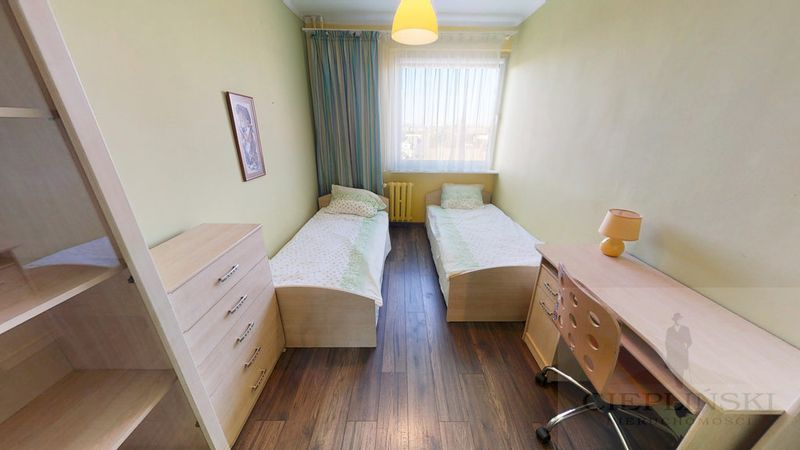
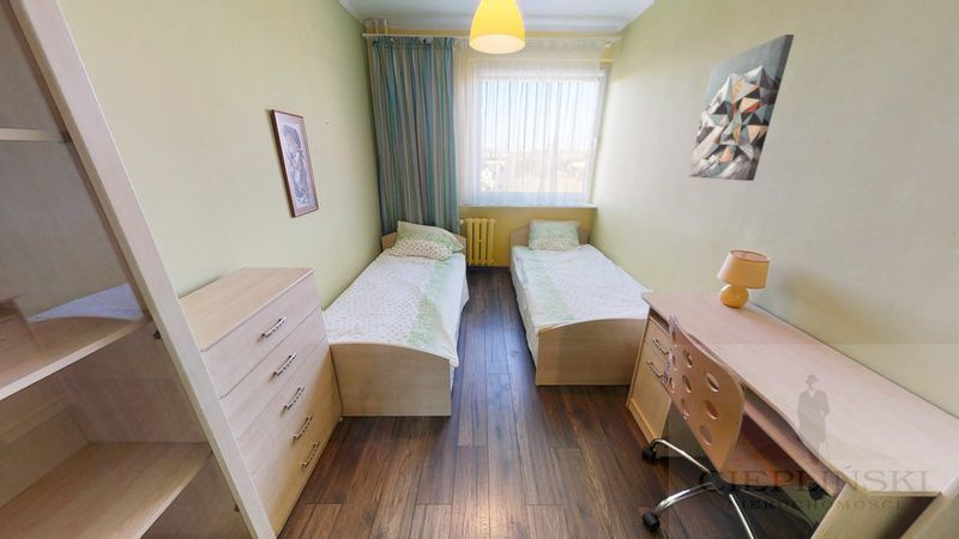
+ wall art (731, 119)
